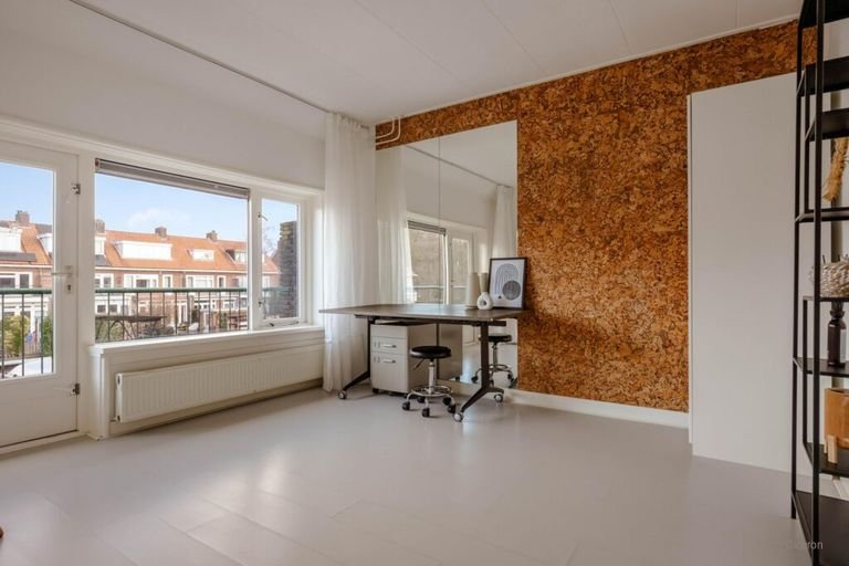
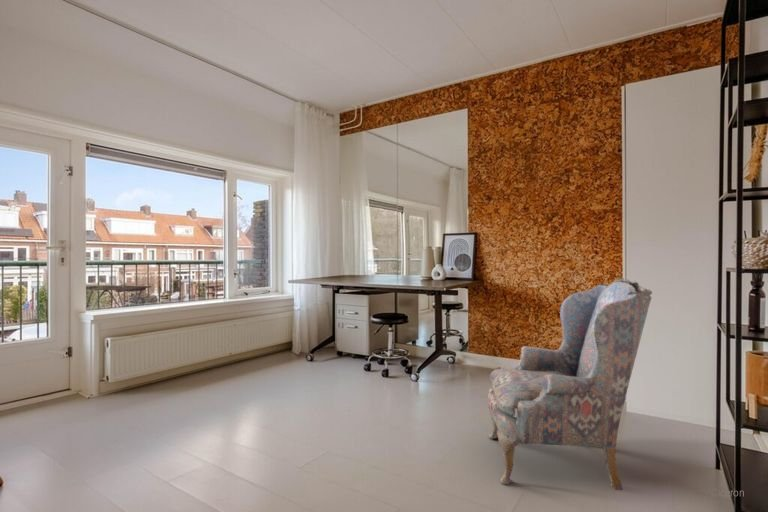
+ armchair (558, 369)
